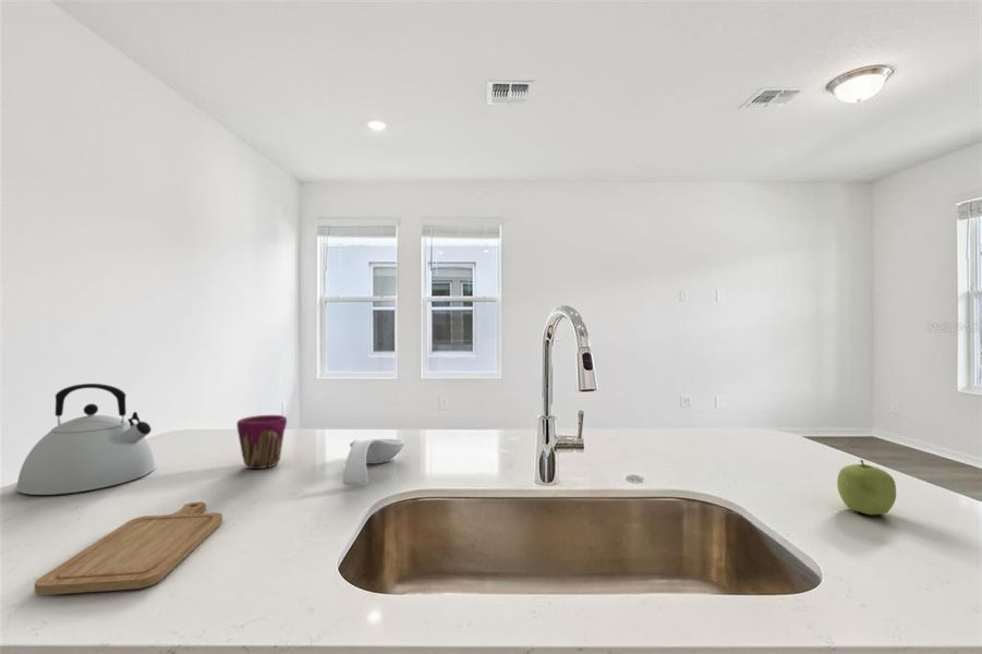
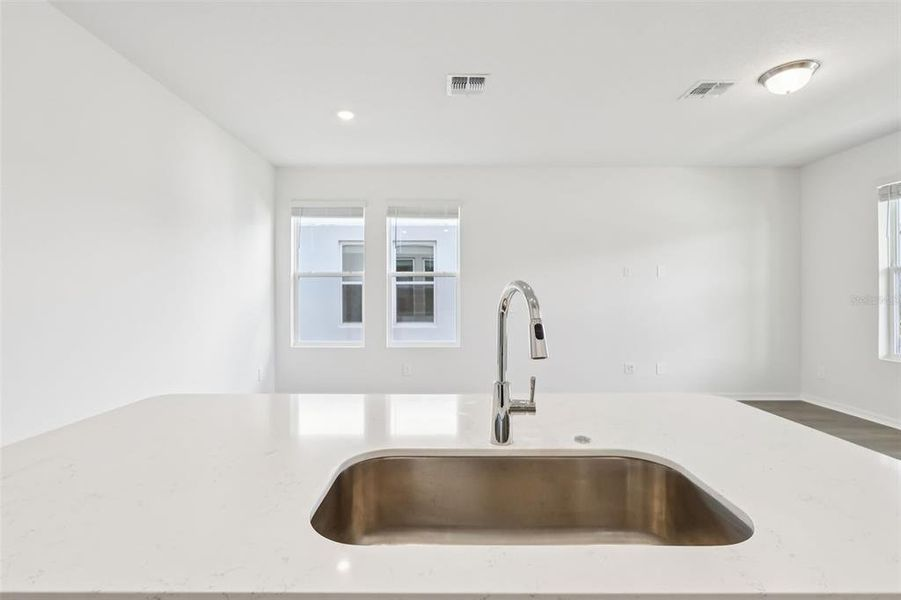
- fruit (865, 486)
- spoon rest (371, 450)
- chopping board (154, 538)
- kettle (93, 429)
- cup (264, 443)
